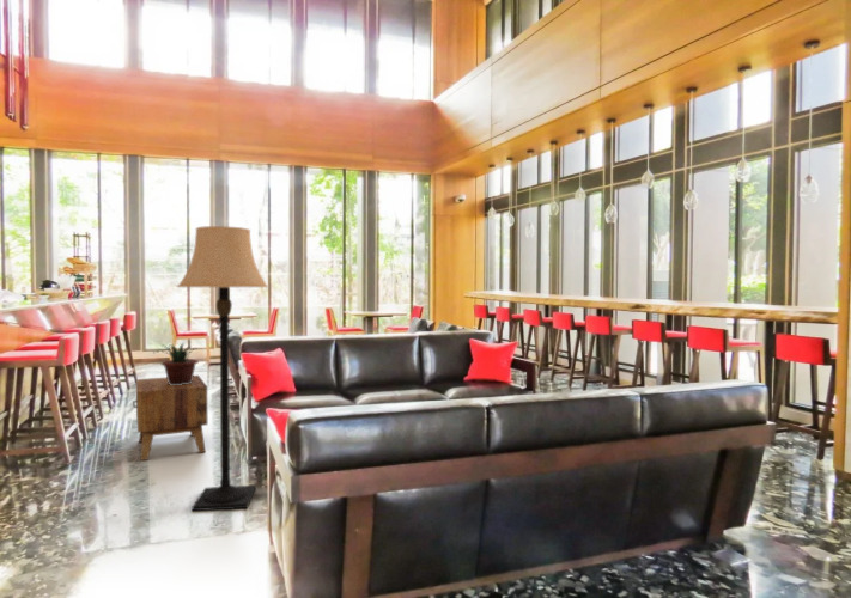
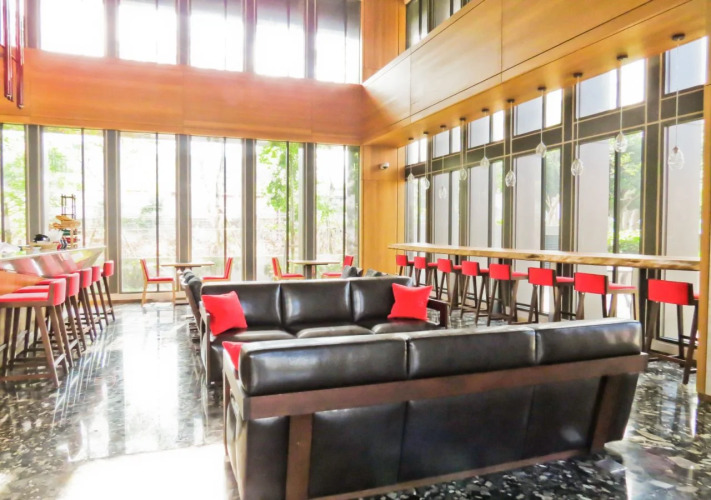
- potted plant (175, 364)
- lamp (224, 365)
- side table (169, 414)
